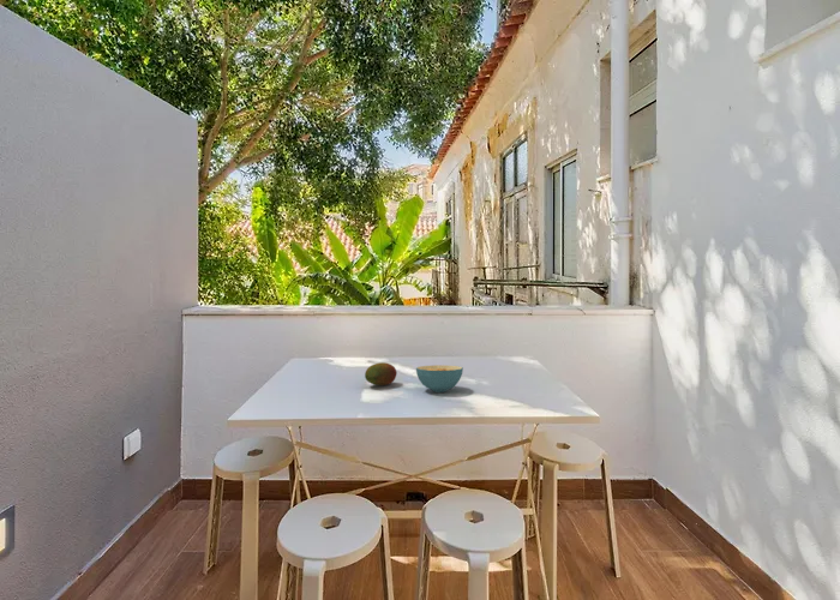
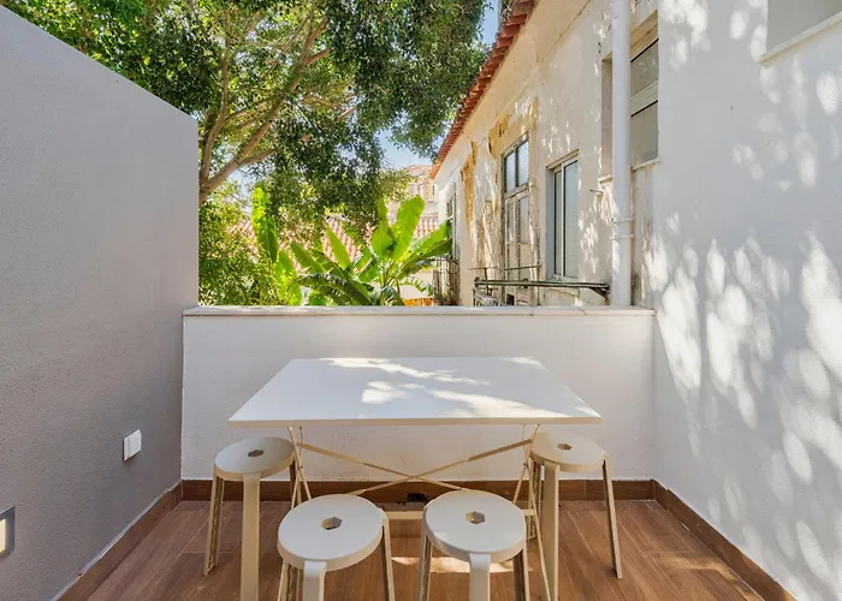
- fruit (380, 373)
- cereal bowl (439, 379)
